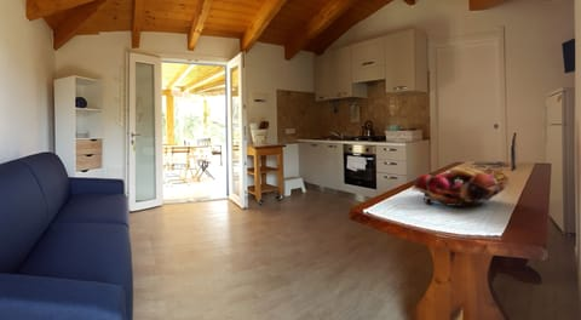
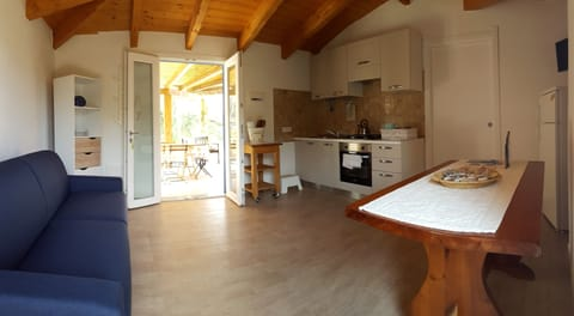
- fruit basket (456, 184)
